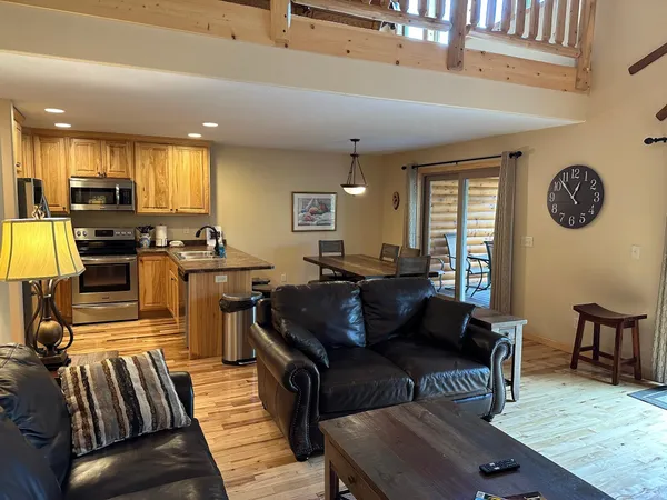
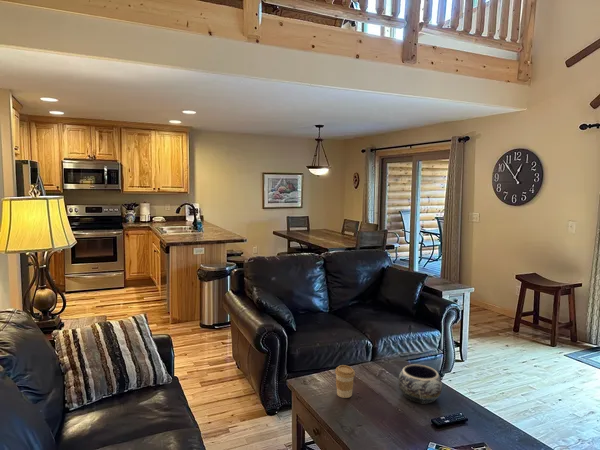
+ coffee cup (344, 381)
+ decorative bowl (419, 383)
